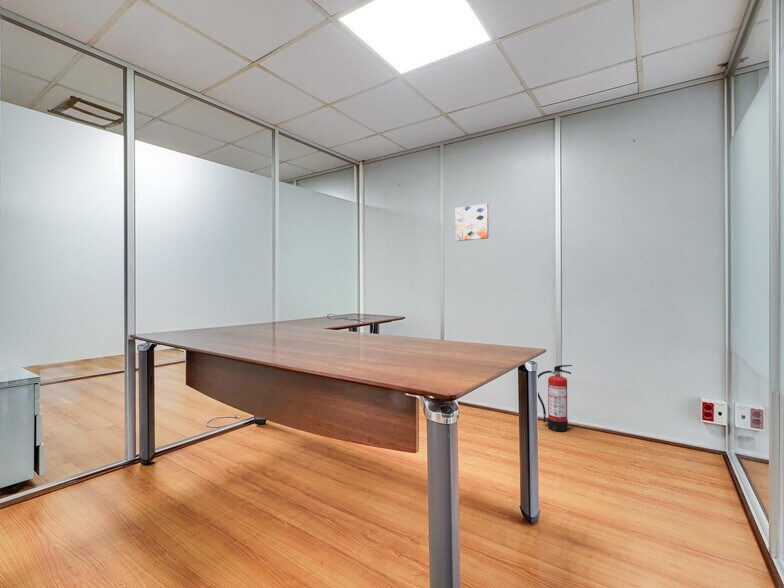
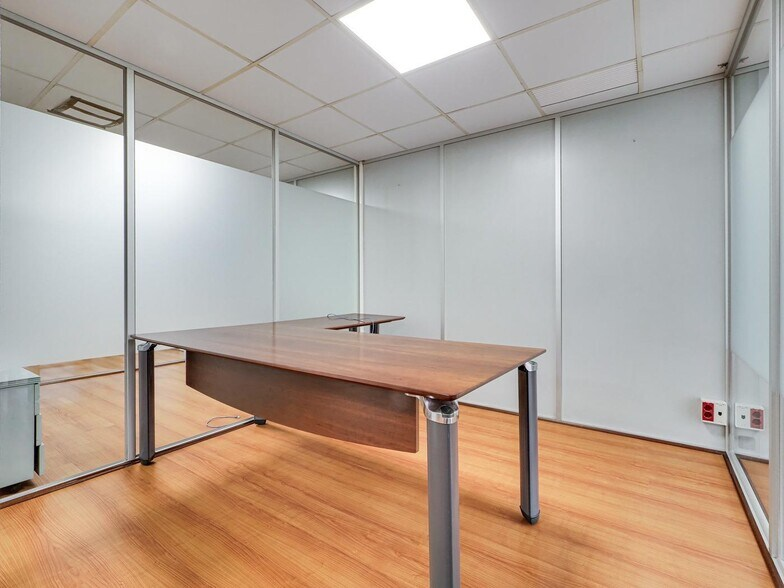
- fire extinguisher (552, 395)
- wall art (471, 222)
